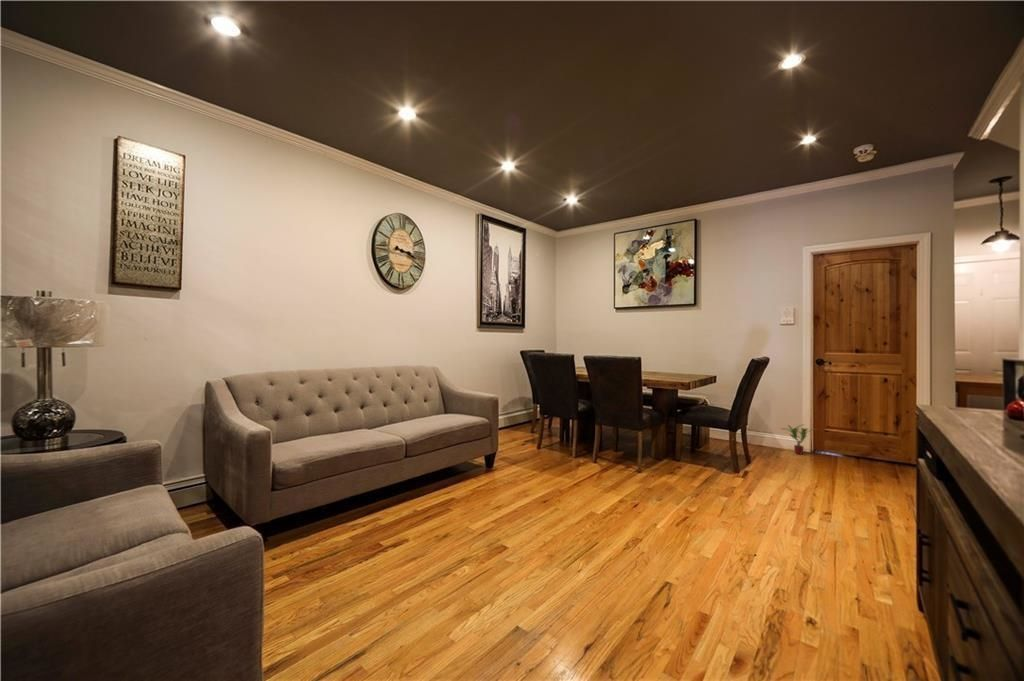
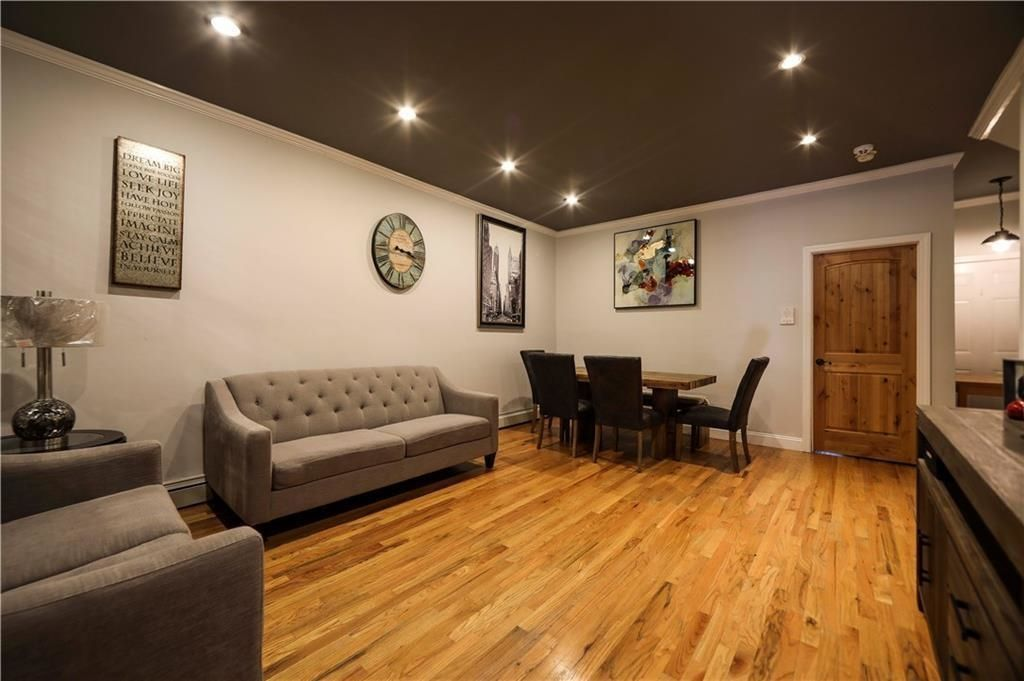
- potted plant (799, 440)
